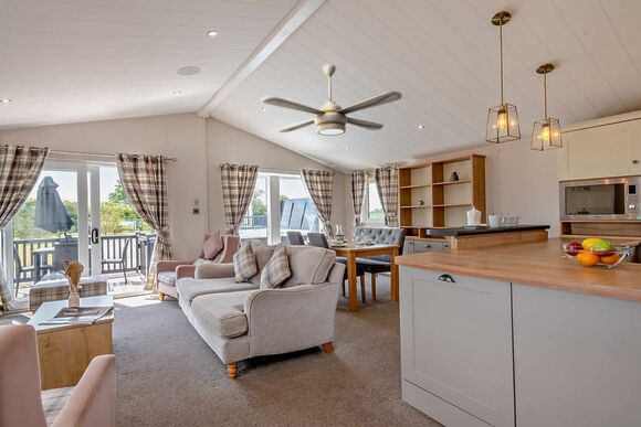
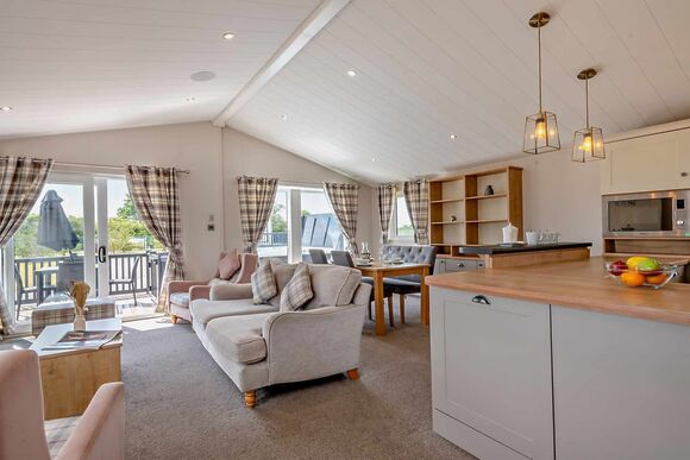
- ceiling fan (329, 99)
